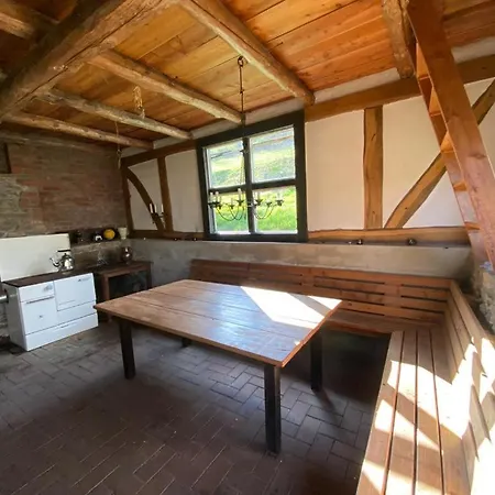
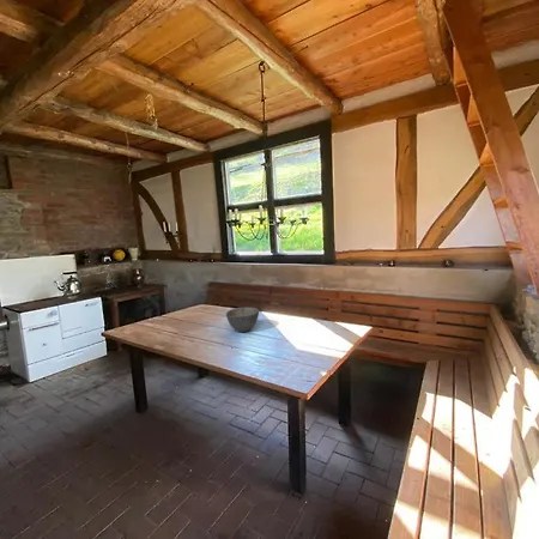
+ bowl (242, 321)
